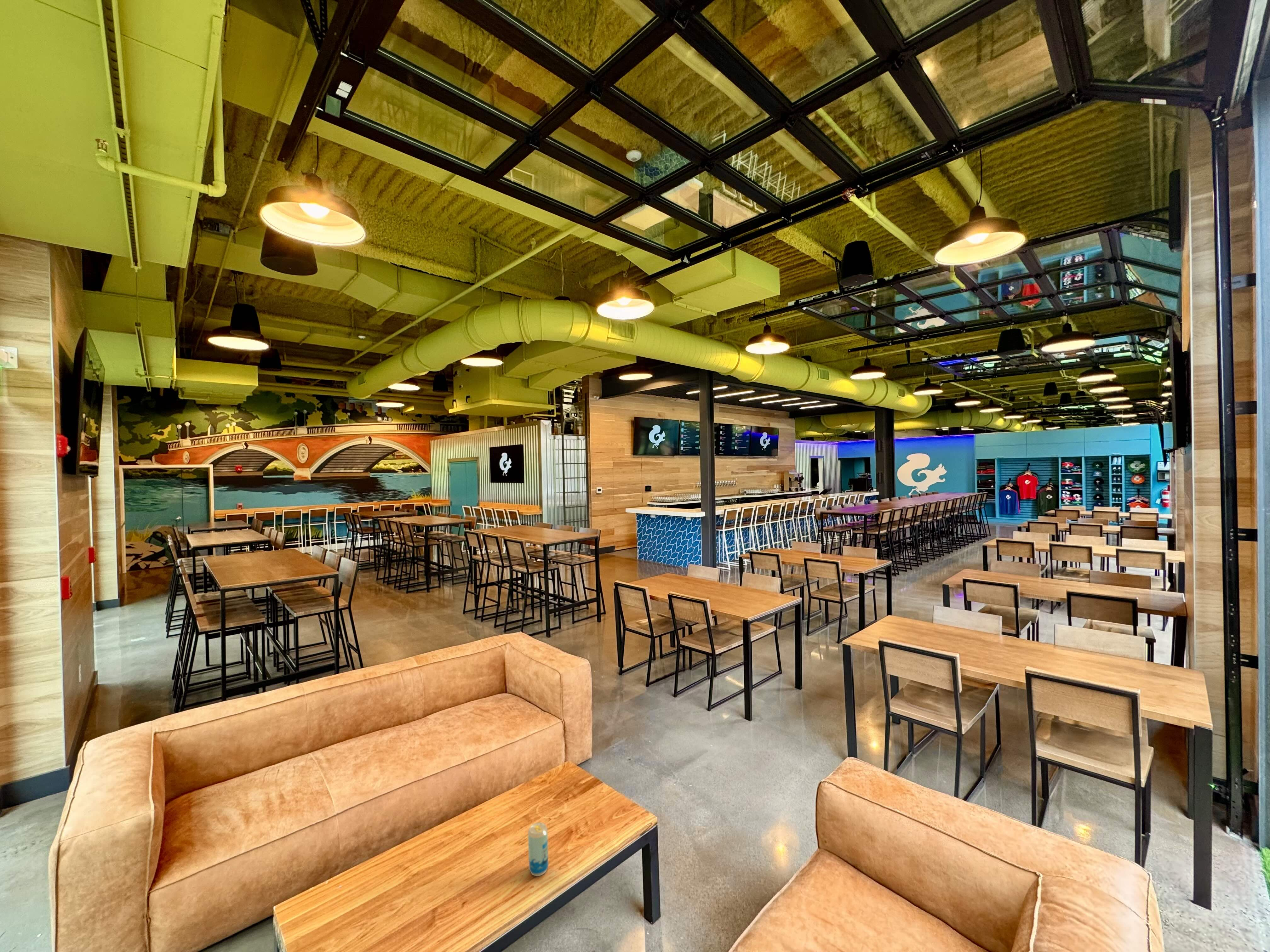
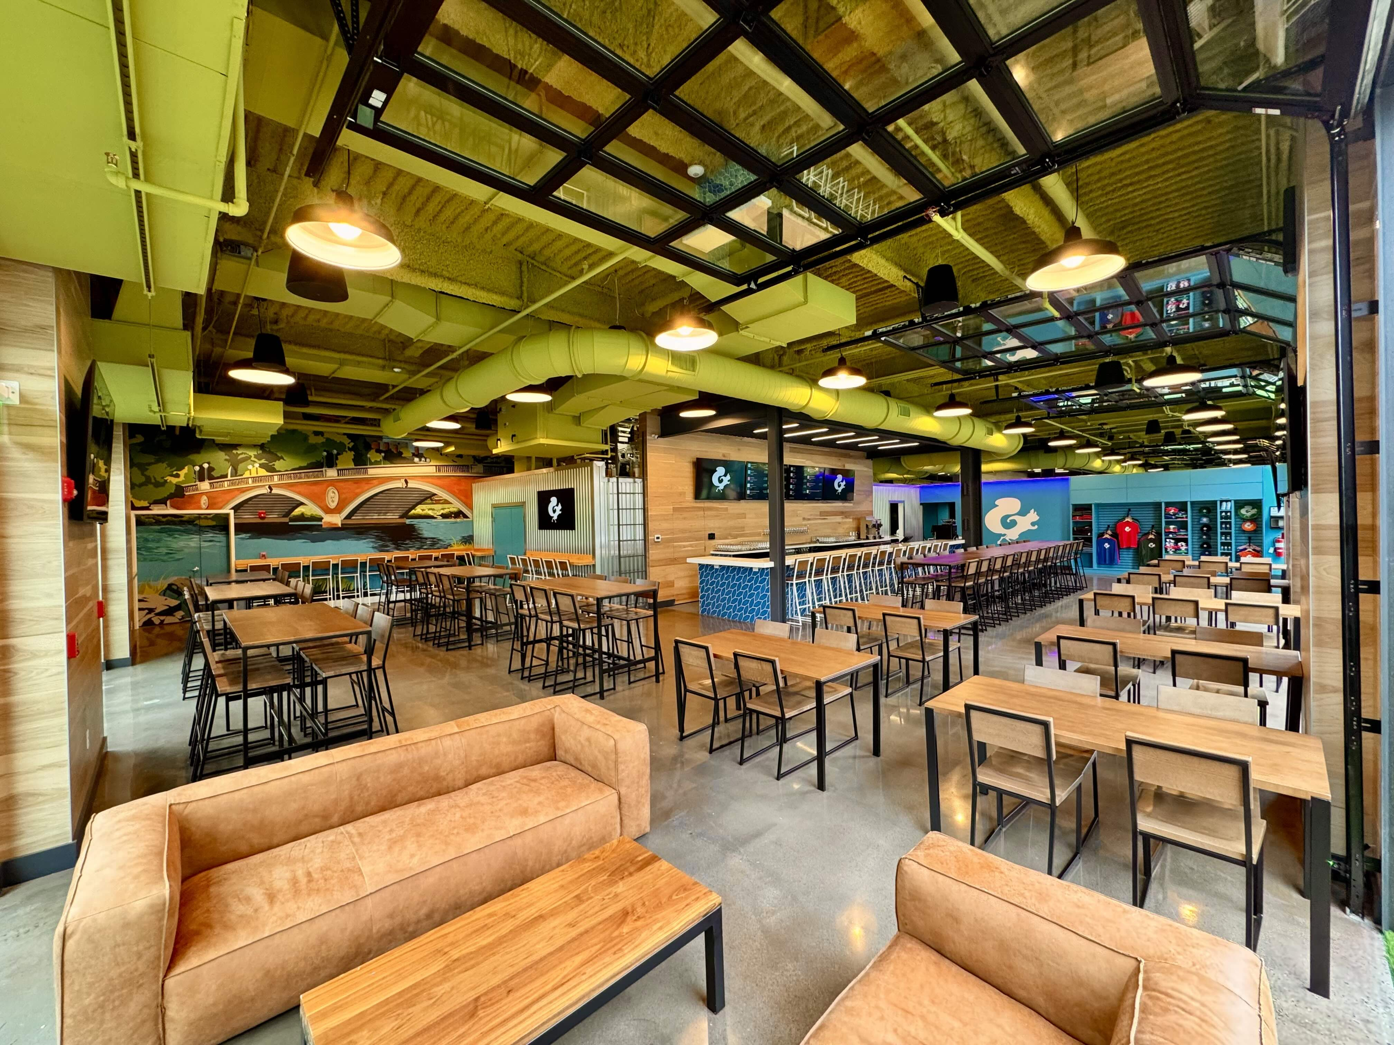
- beverage can (538, 849)
